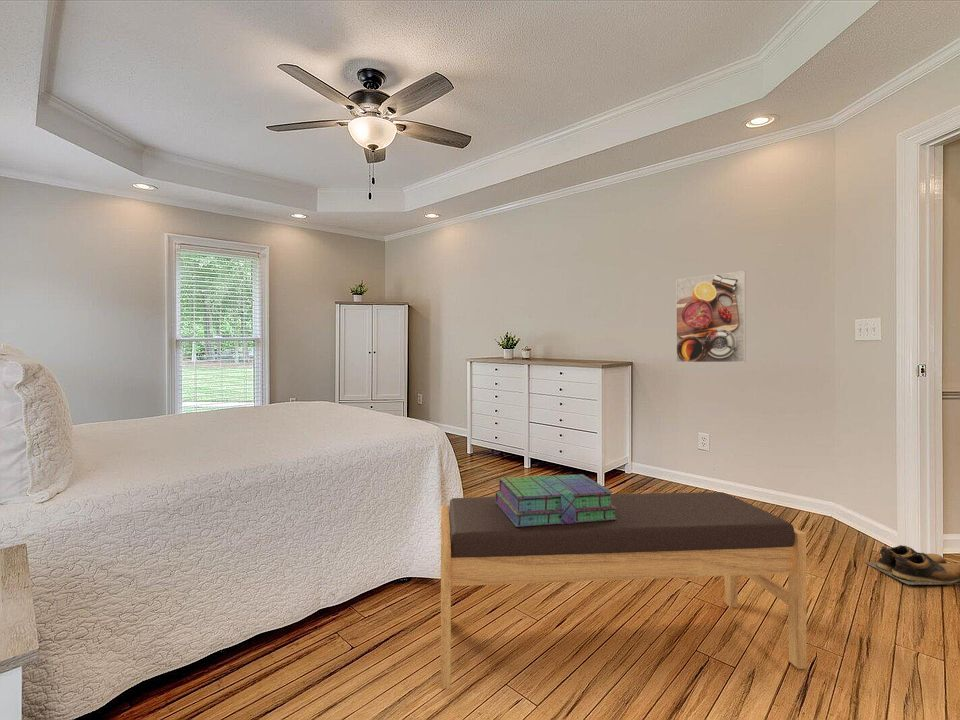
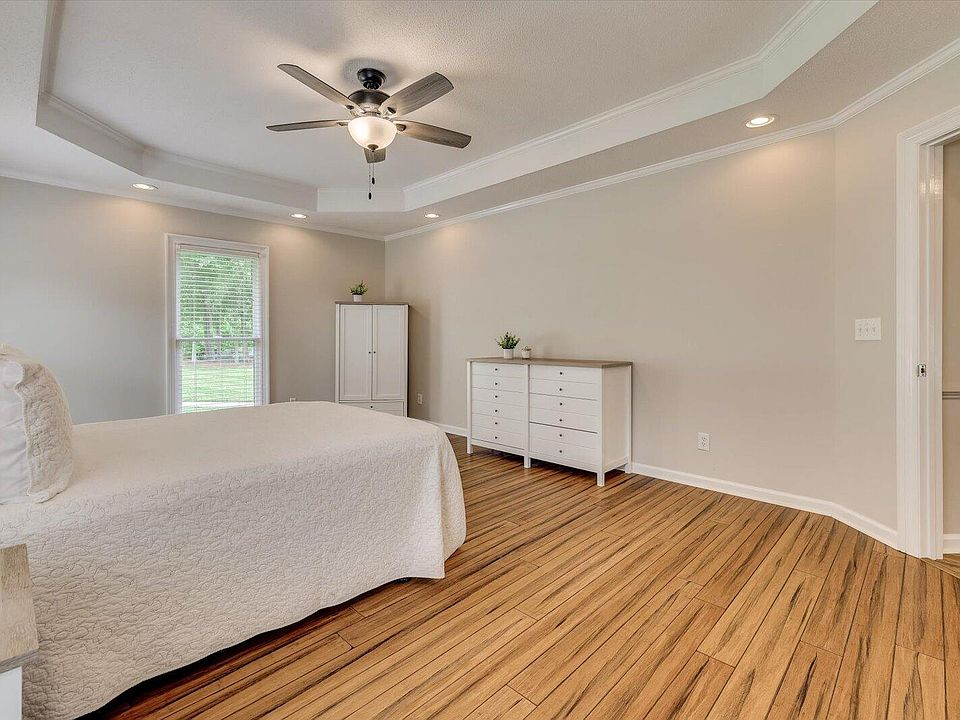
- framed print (709, 318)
- bench (607, 574)
- shoes (917, 561)
- stack of books (552, 496)
